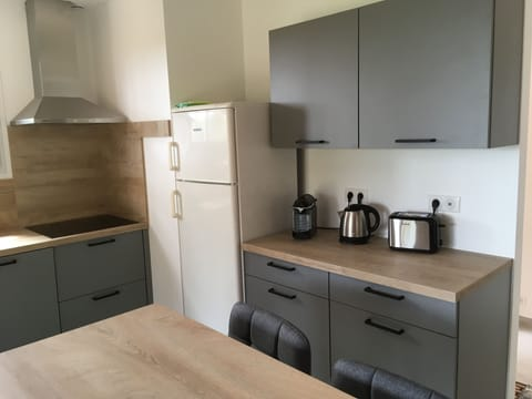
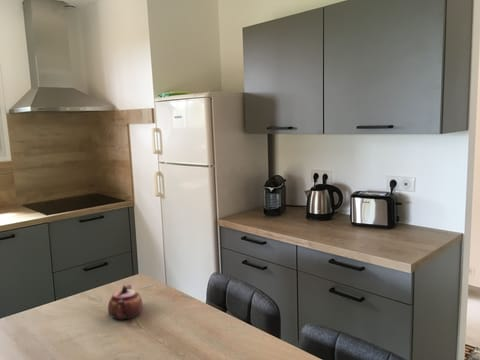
+ teapot (124, 300)
